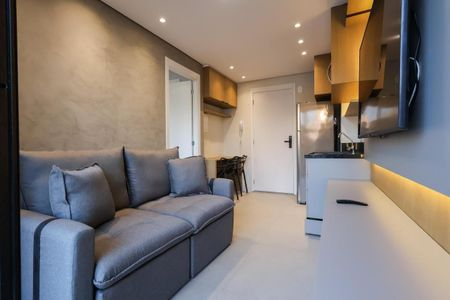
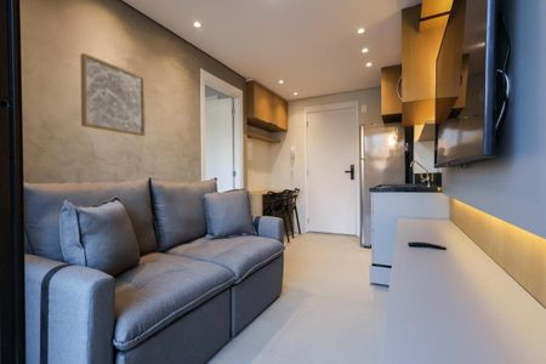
+ wall art (115, 98)
